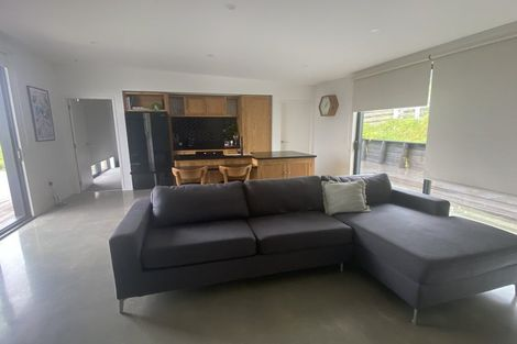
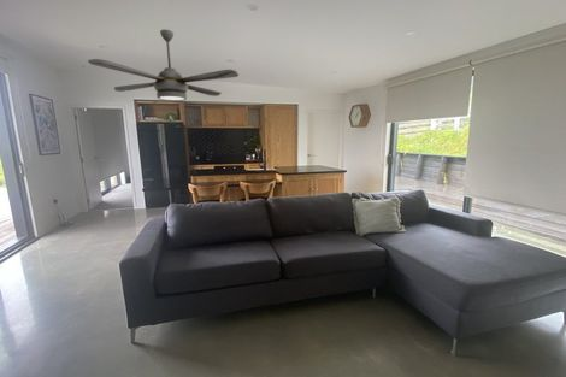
+ ceiling fan (169, 65)
